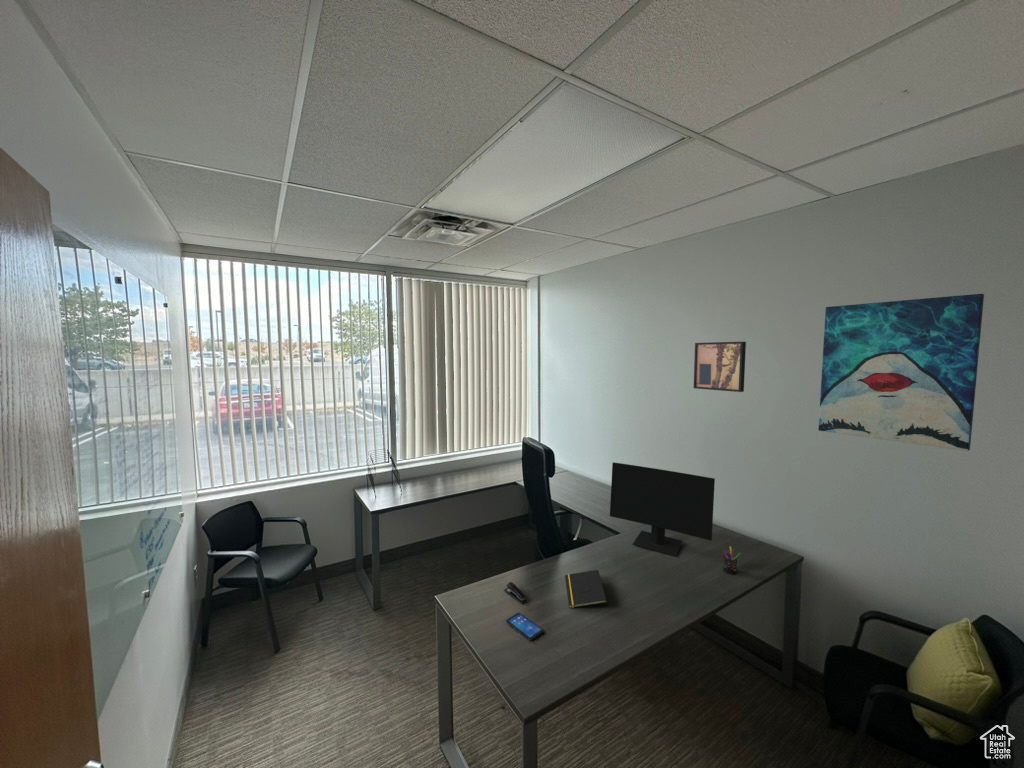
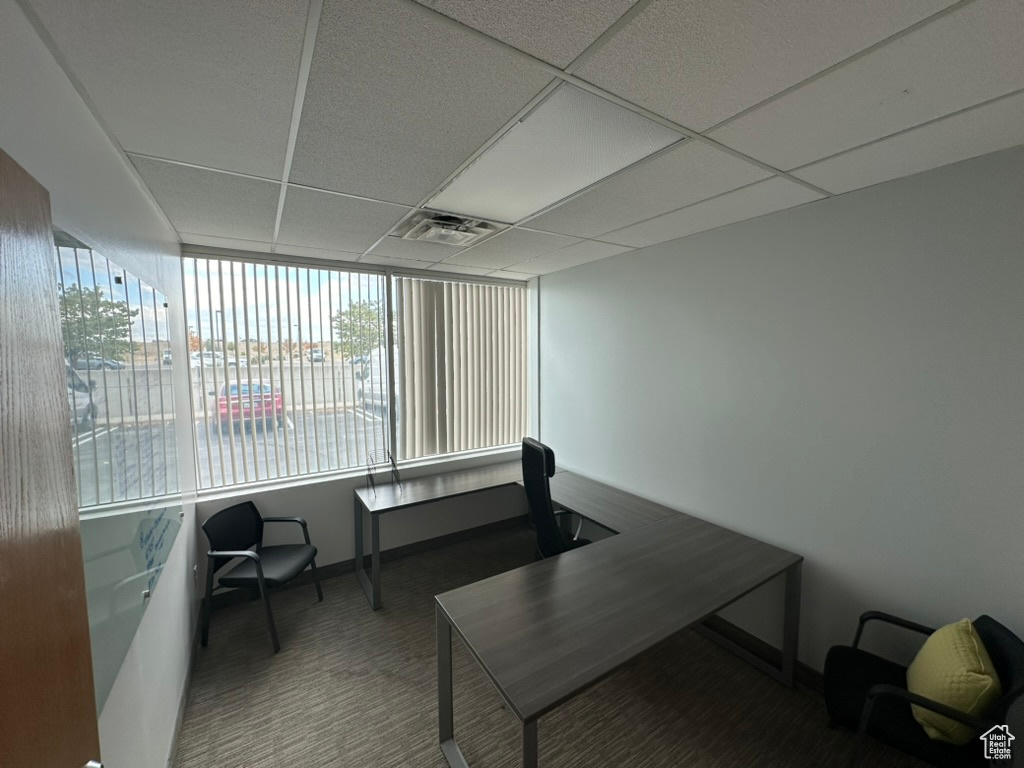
- stapler (515, 591)
- smartphone (524, 626)
- wall art (718, 366)
- pen holder (732, 559)
- notepad (584, 587)
- computer monitor (659, 507)
- wall art (890, 371)
